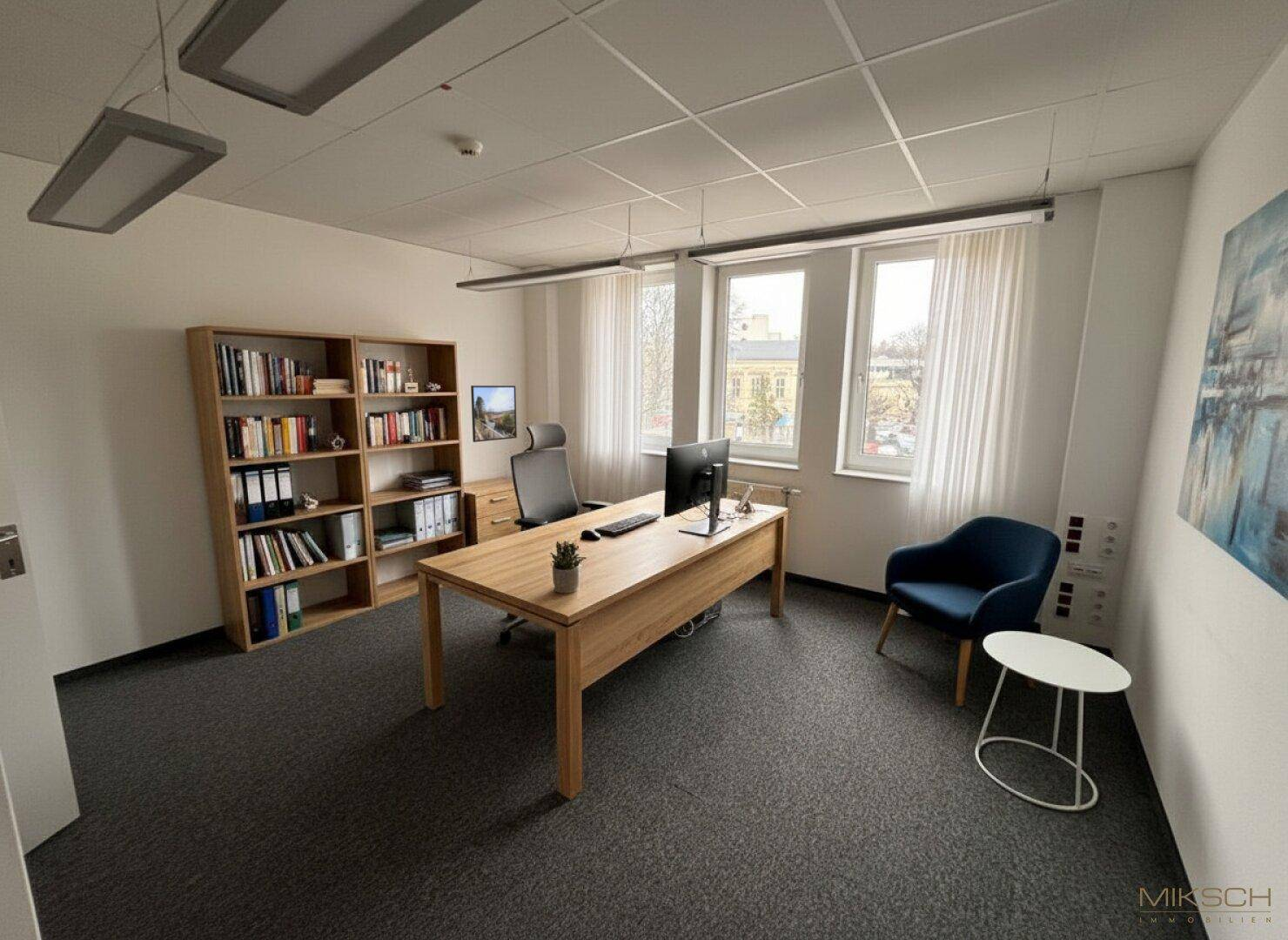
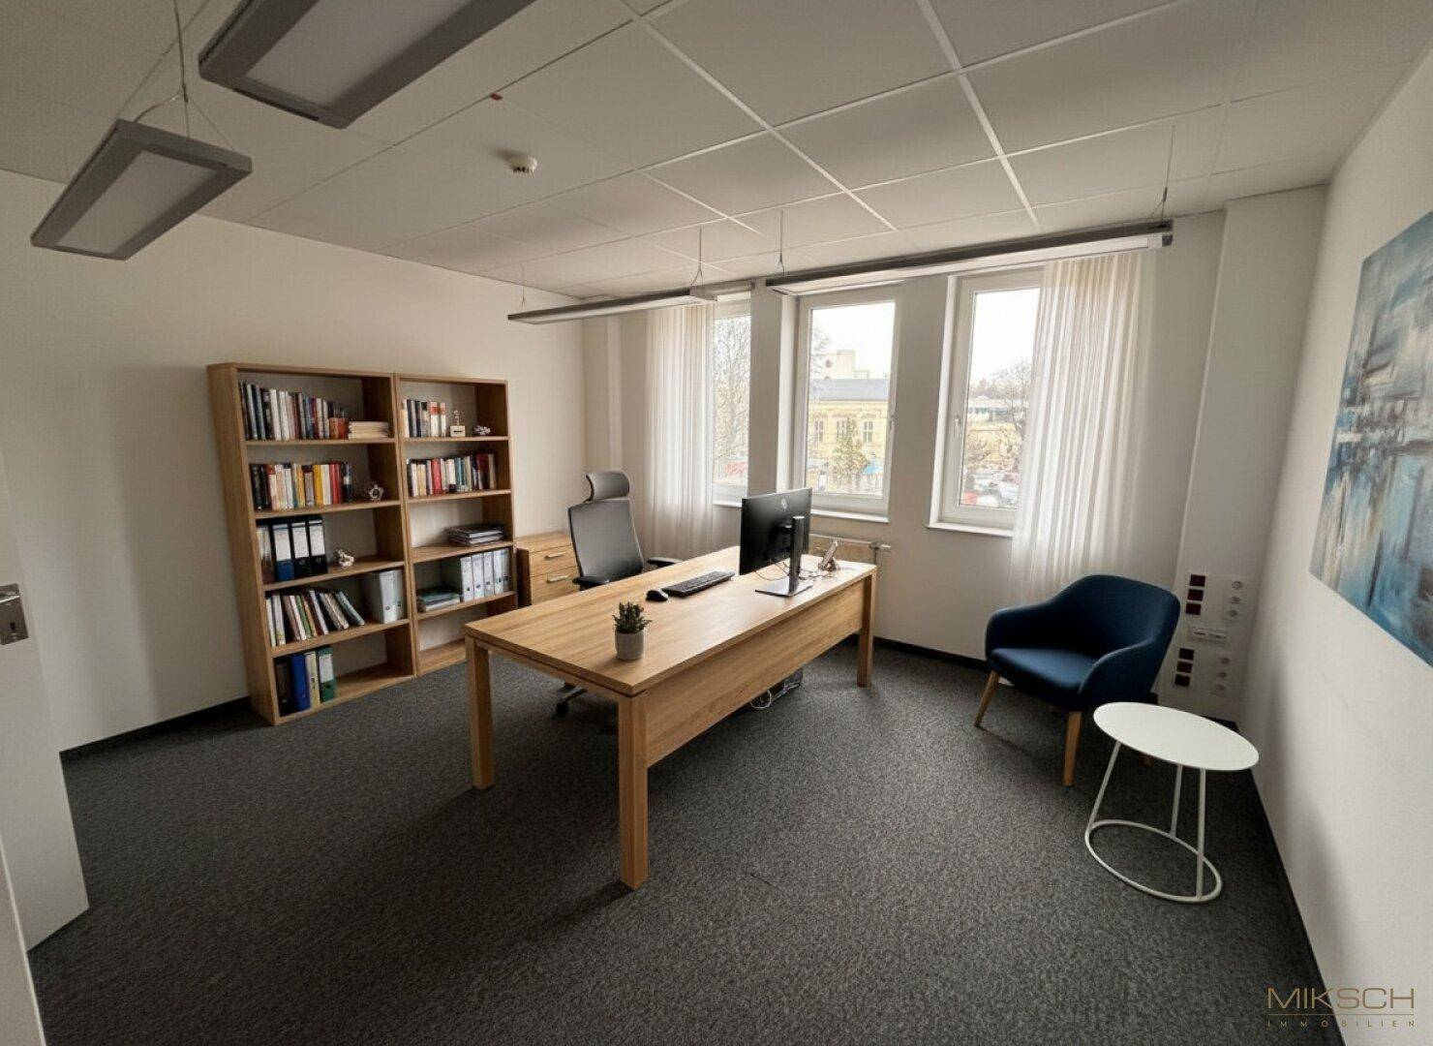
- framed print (494, 413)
